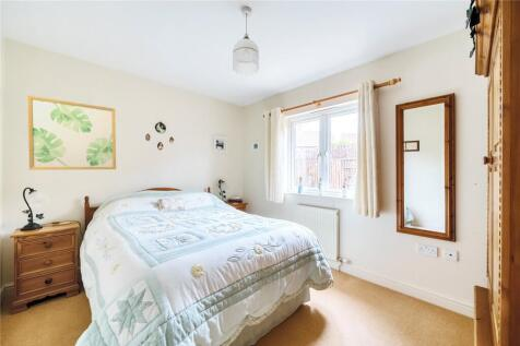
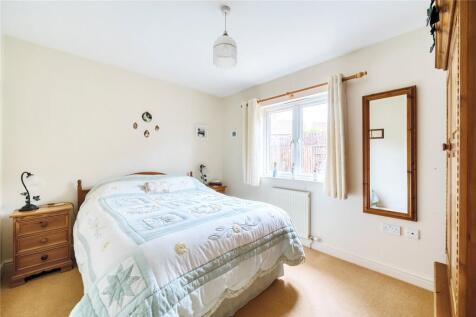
- wall art (75, 135)
